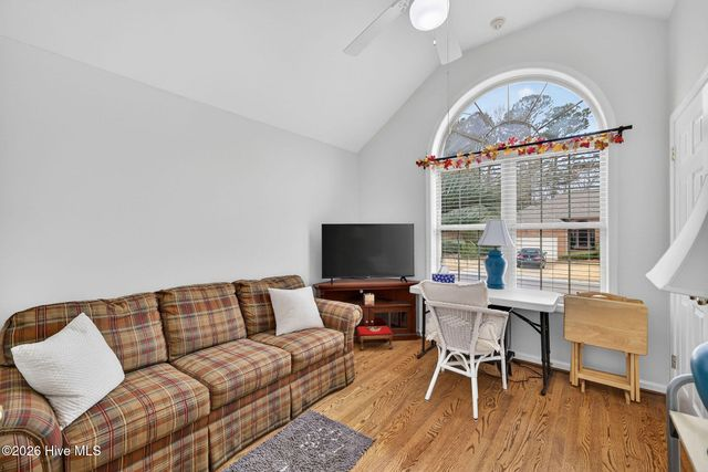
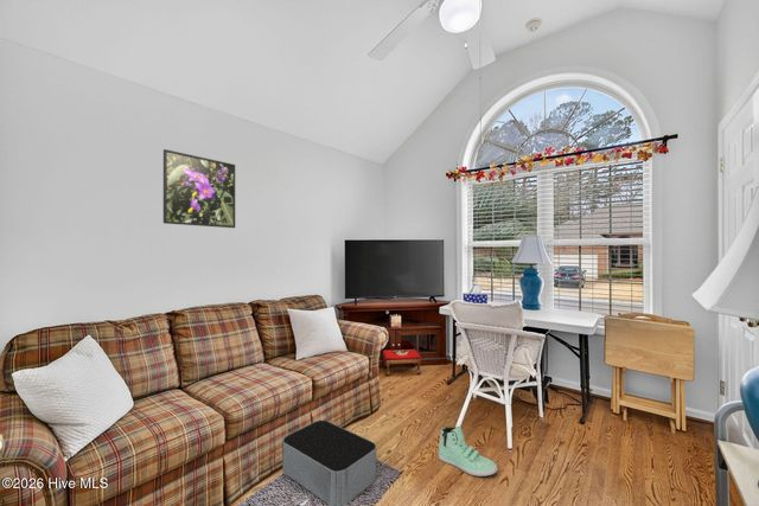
+ storage bin (329, 457)
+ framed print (202, 191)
+ sneaker (466, 447)
